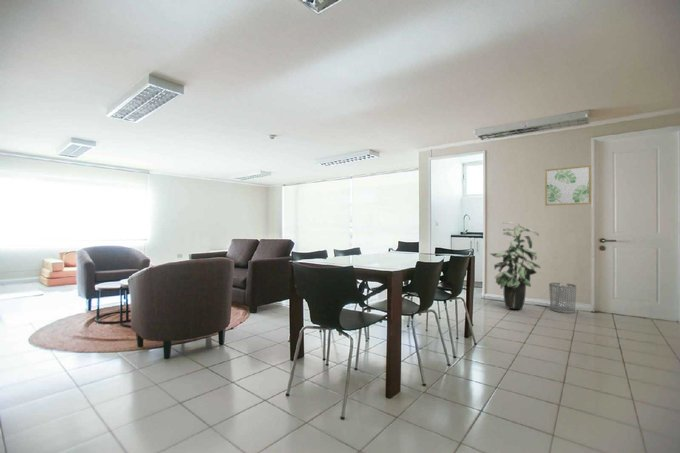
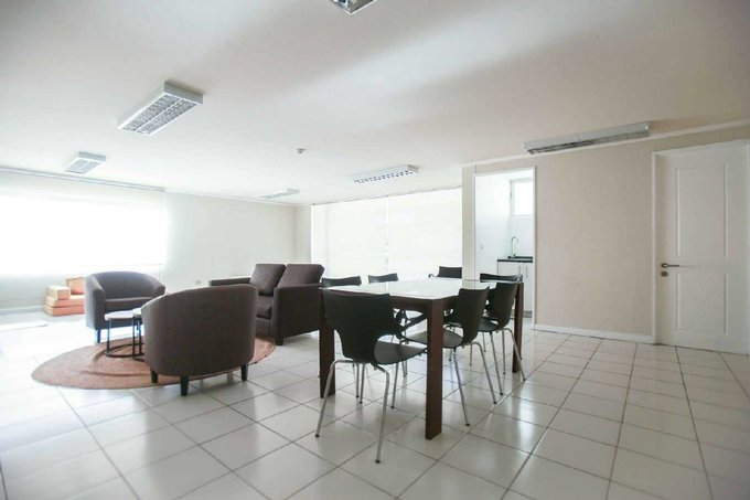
- indoor plant (513, 265)
- waste bin (562, 297)
- wall art (567, 186)
